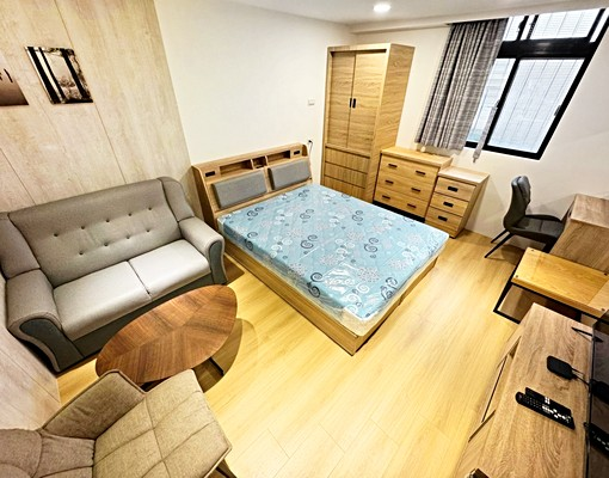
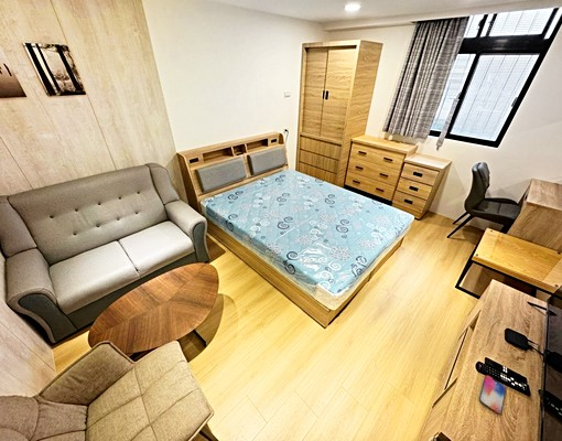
+ smartphone (493, 392)
